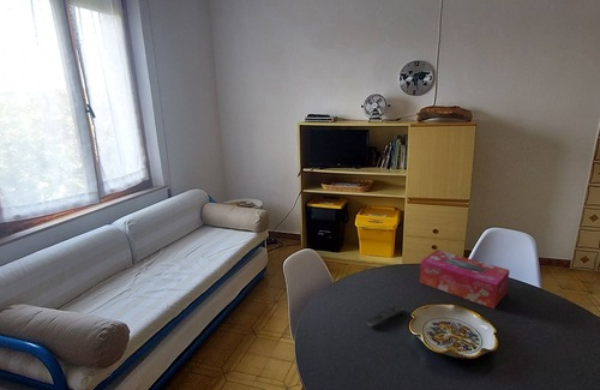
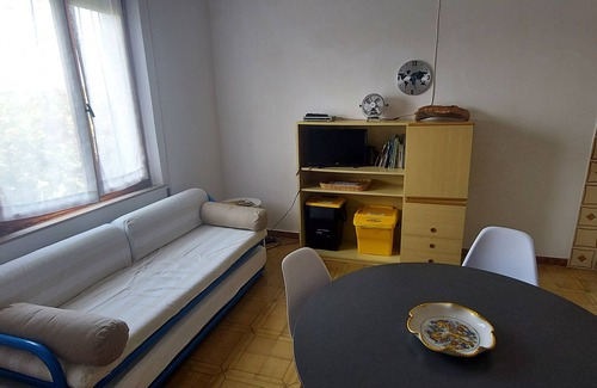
- tissue box (462, 276)
- remote control (385, 316)
